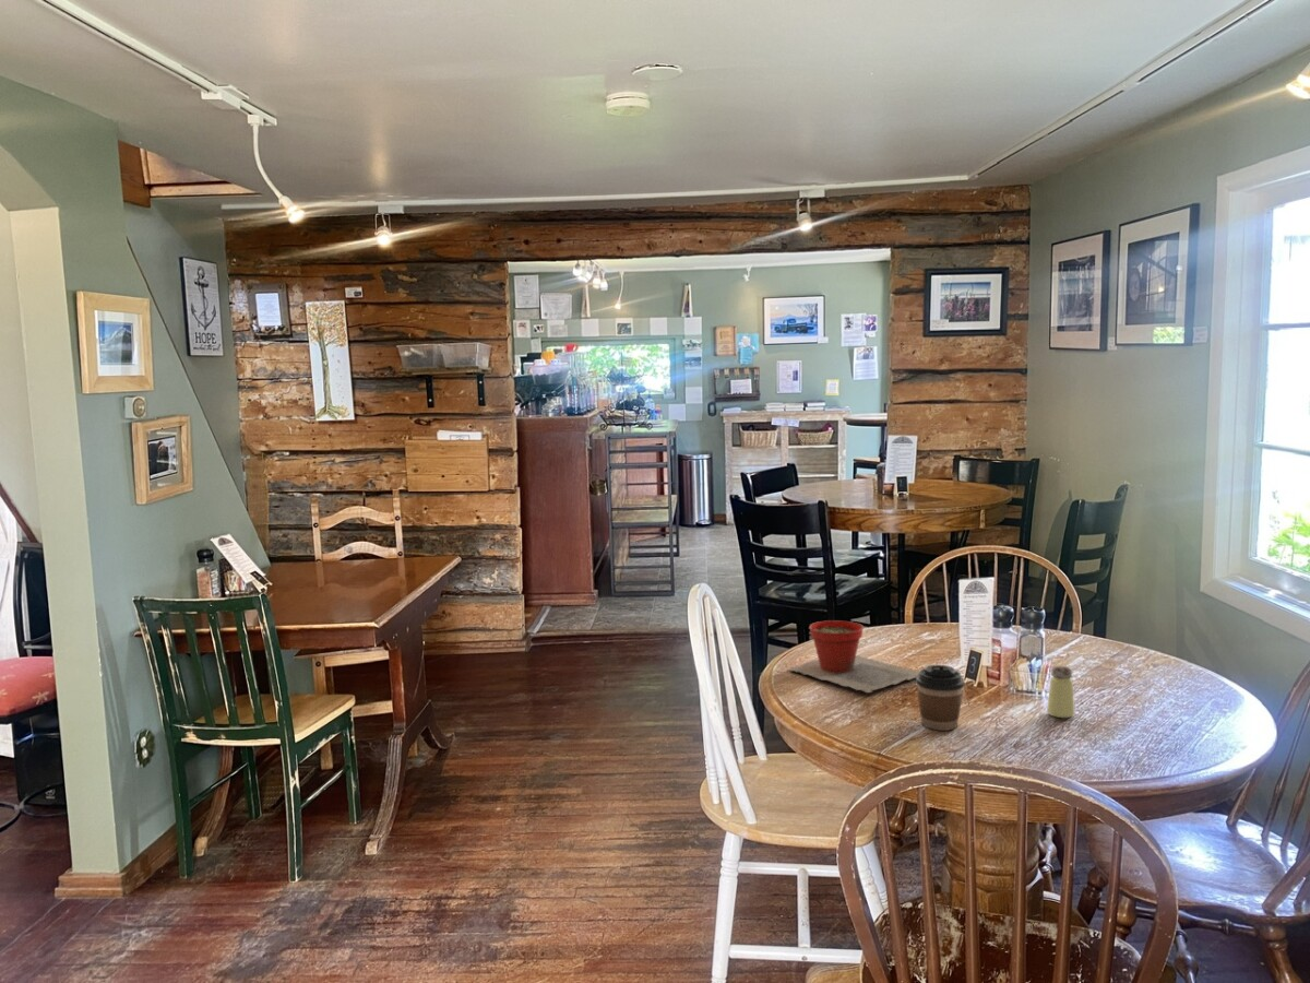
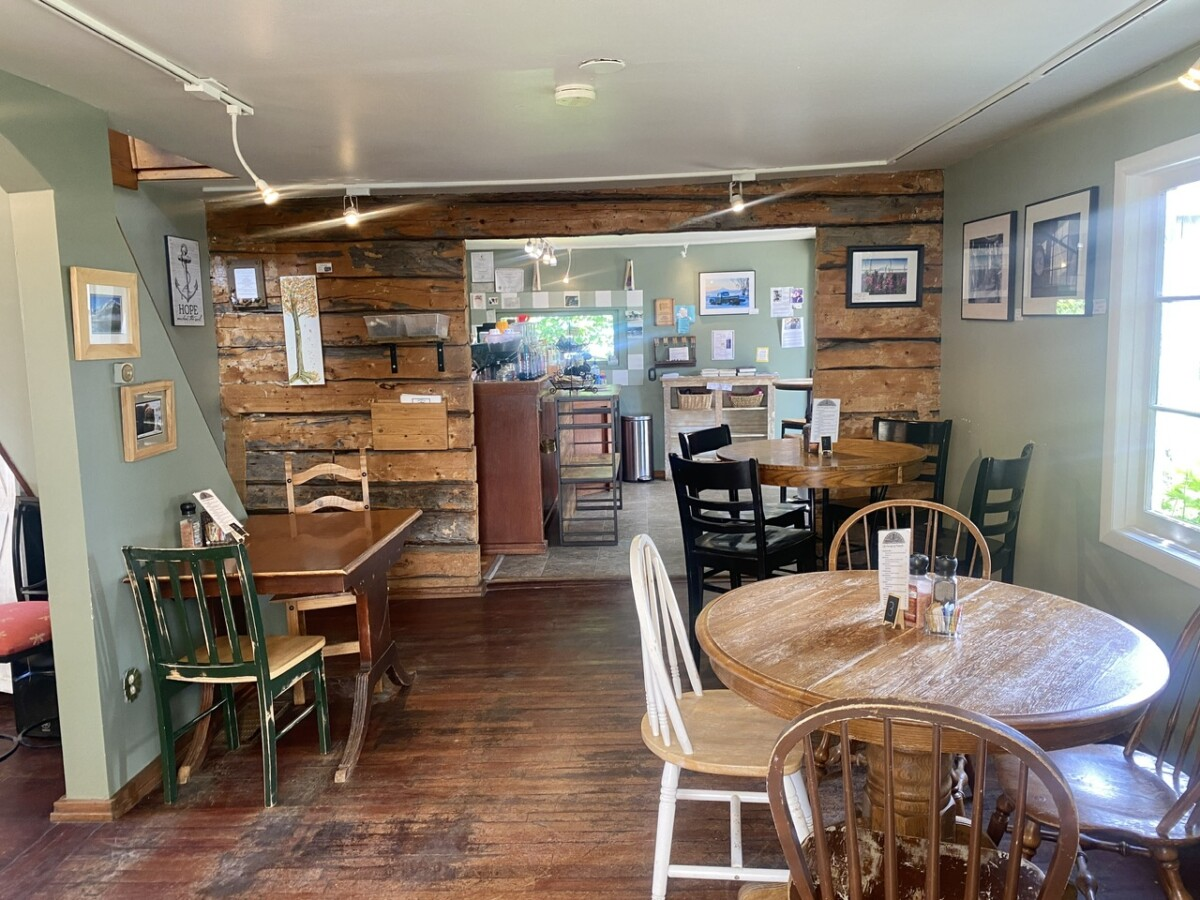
- plant pot (855, 650)
- saltshaker (1061, 690)
- coffee cup (939, 695)
